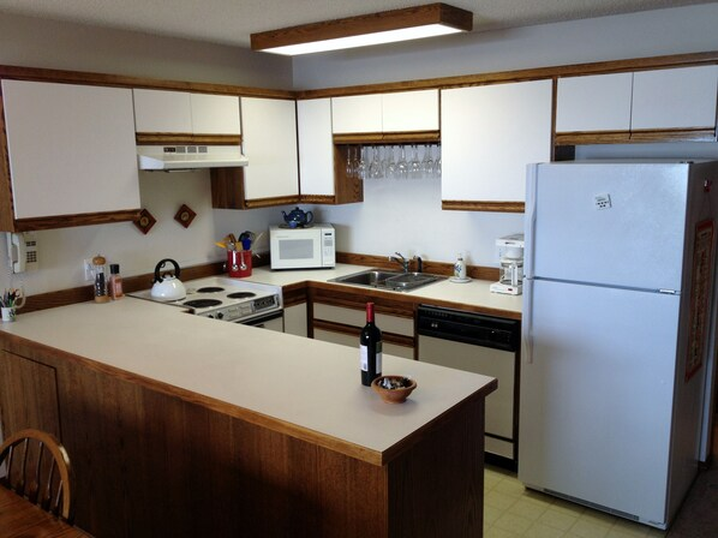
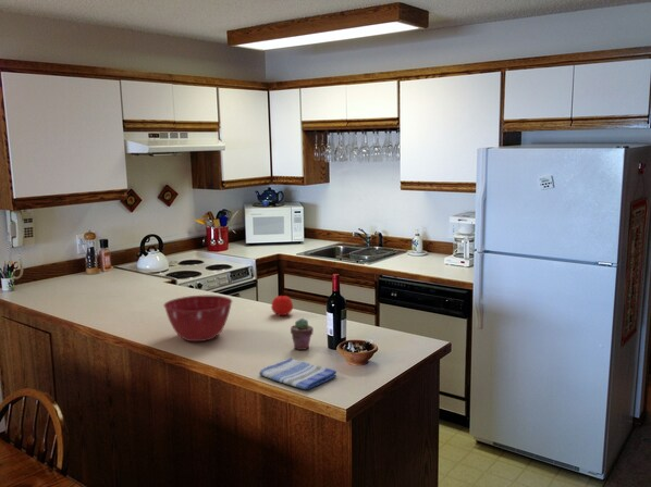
+ mixing bowl (198, 320)
+ potted succulent (302, 333)
+ apple (282, 304)
+ dish towel (297, 372)
